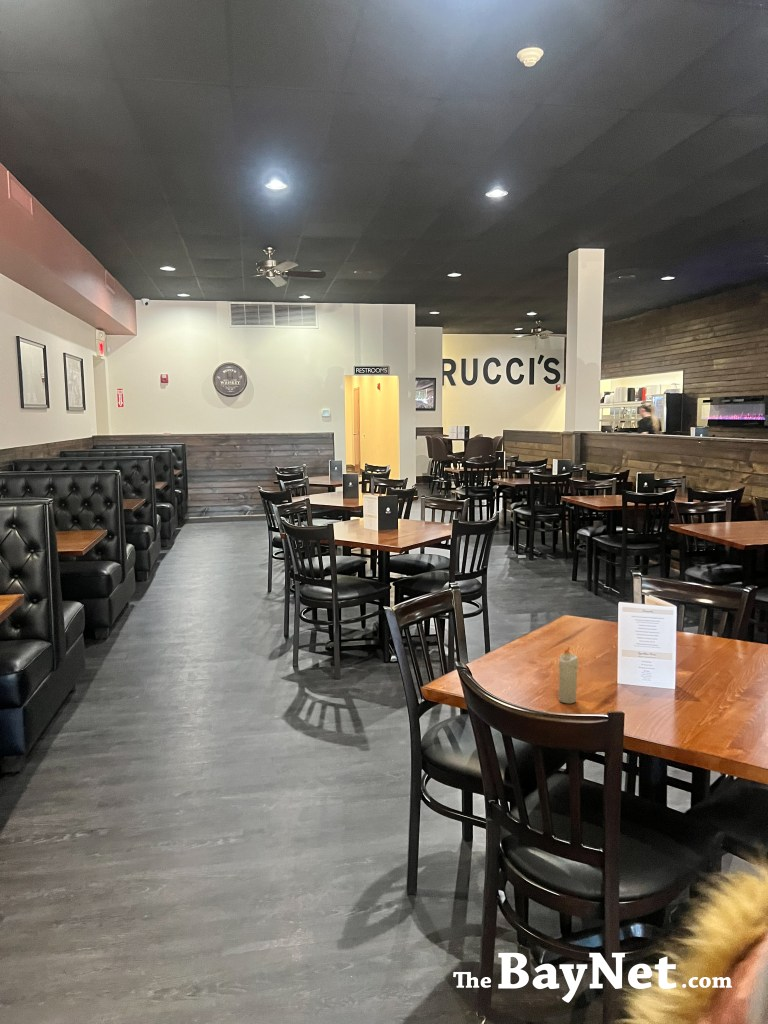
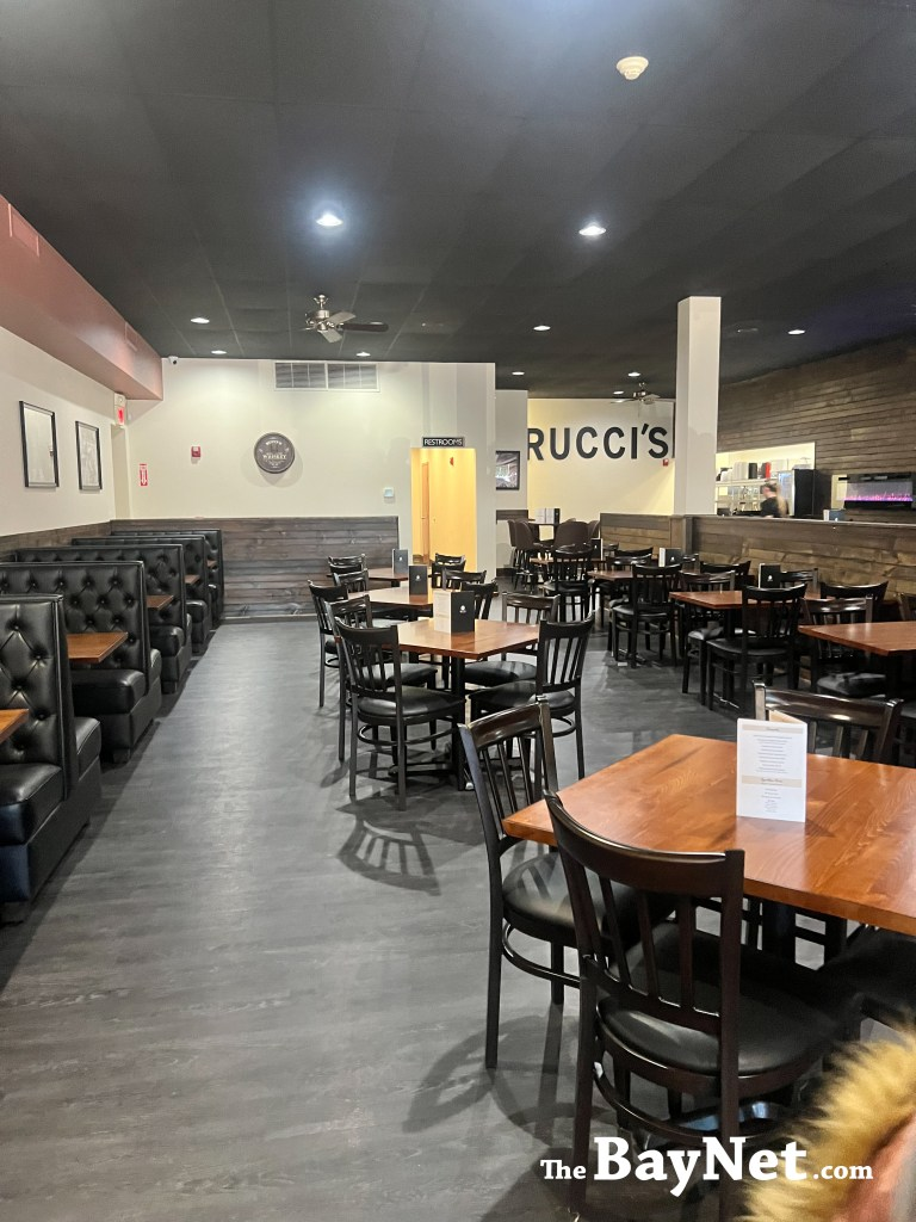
- candle (568, 673)
